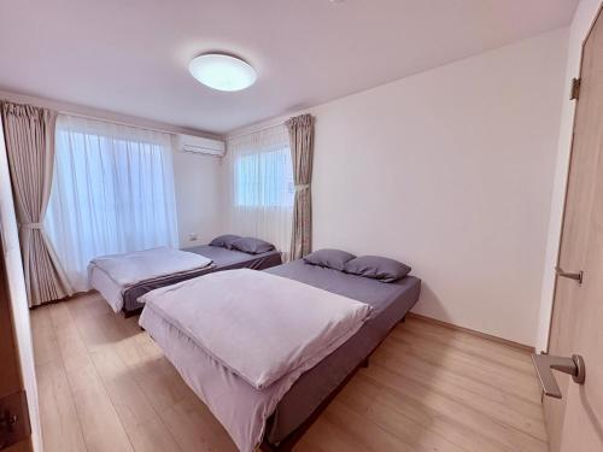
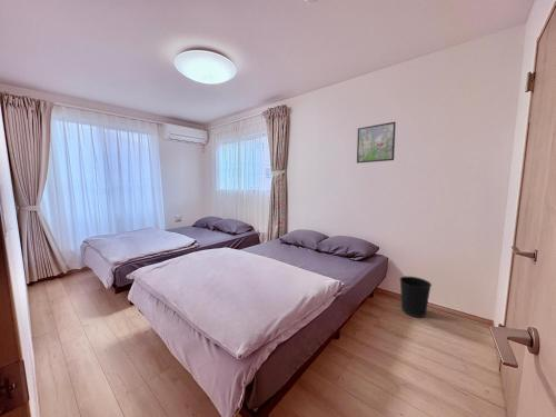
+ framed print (375, 143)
+ wastebasket (414, 296)
